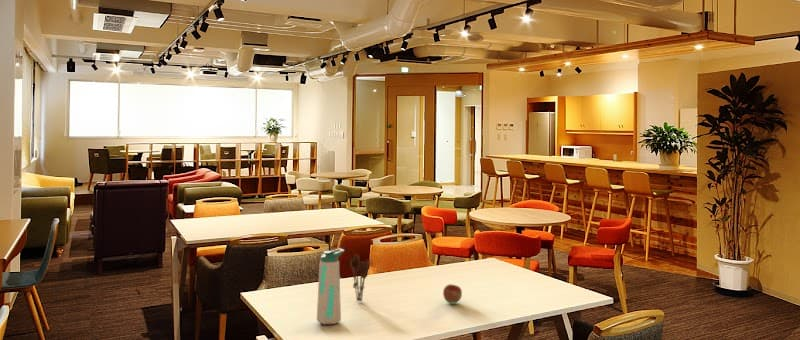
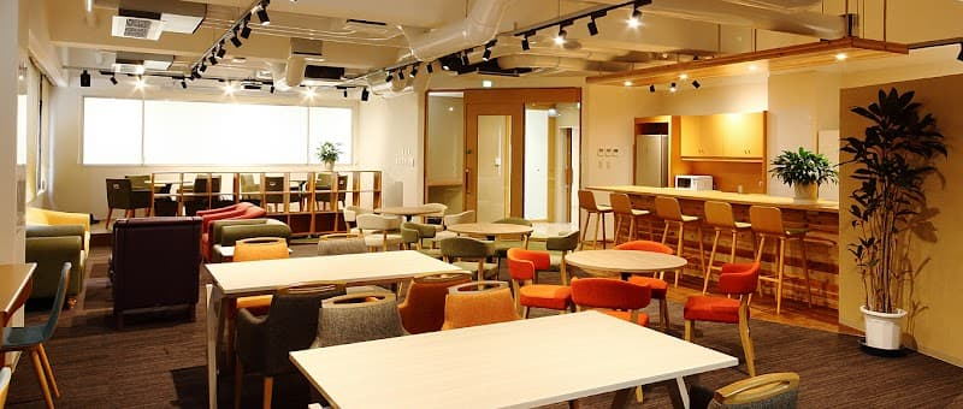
- water bottle (330, 285)
- utensil holder (360, 278)
- fruit (452, 293)
